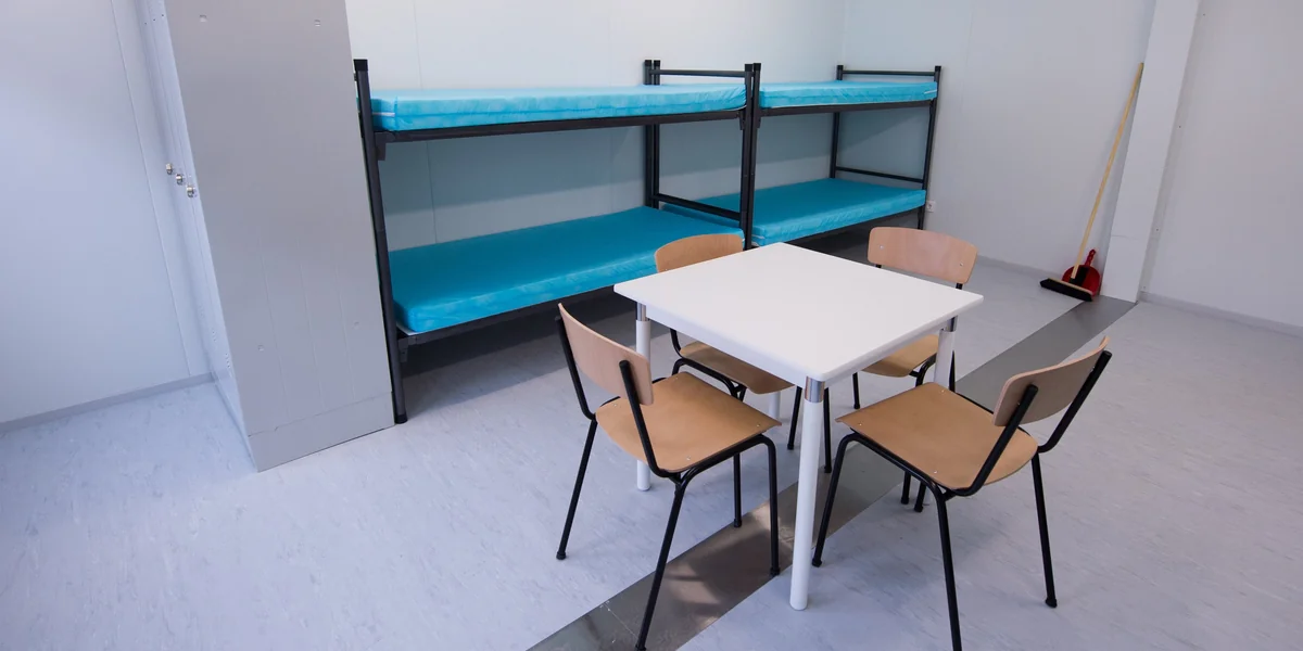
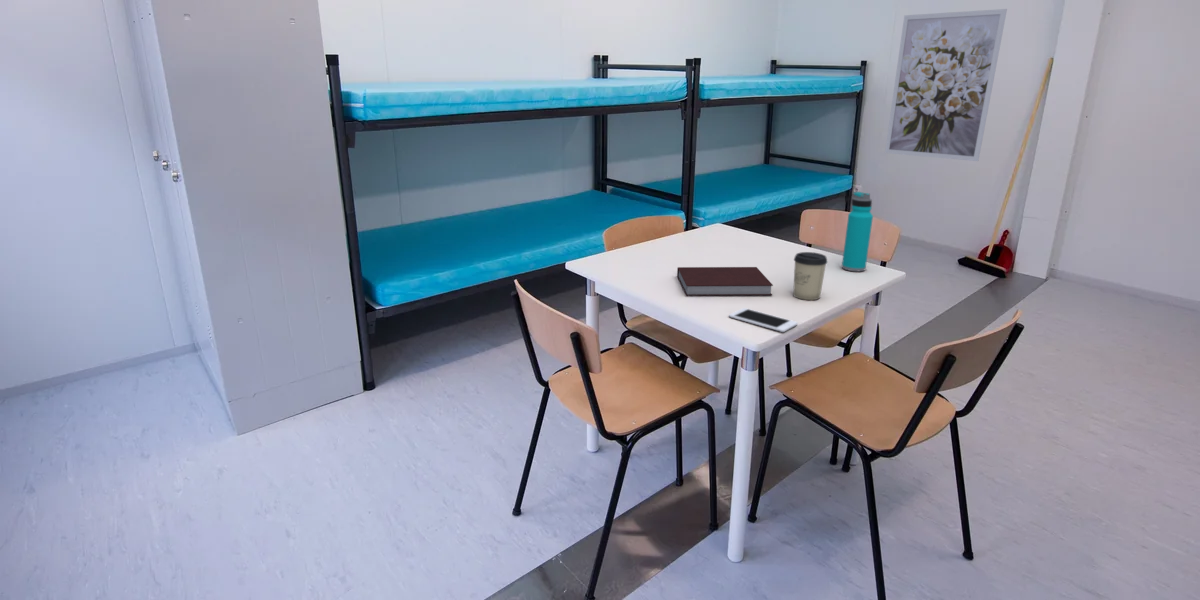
+ wall art (940, 87)
+ notebook (722, 280)
+ cell phone (762, 319)
+ water bottle (858, 231)
+ cup (808, 276)
